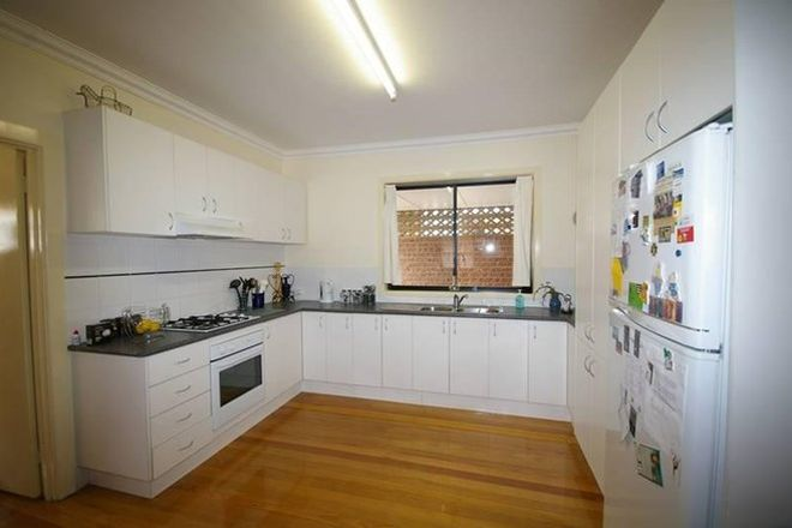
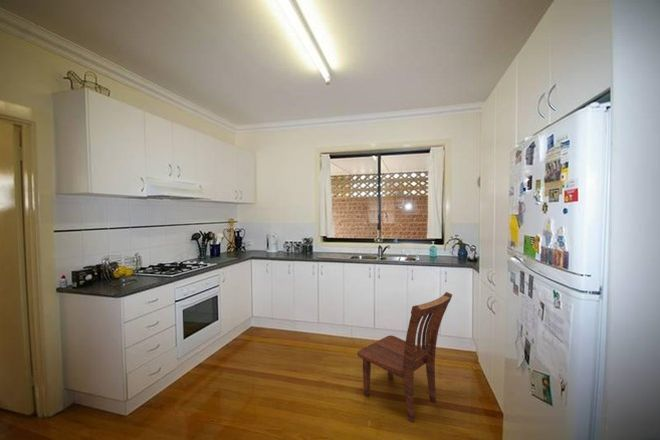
+ dining chair (404, 346)
